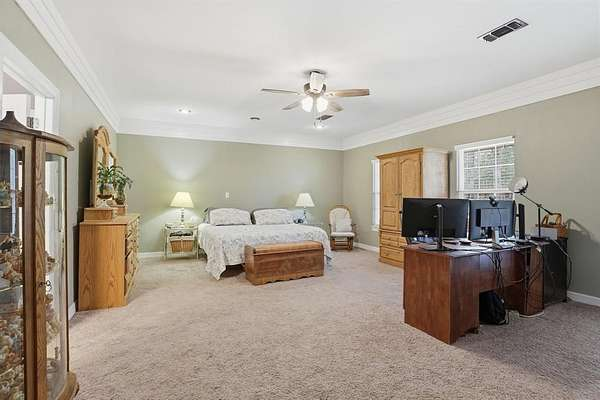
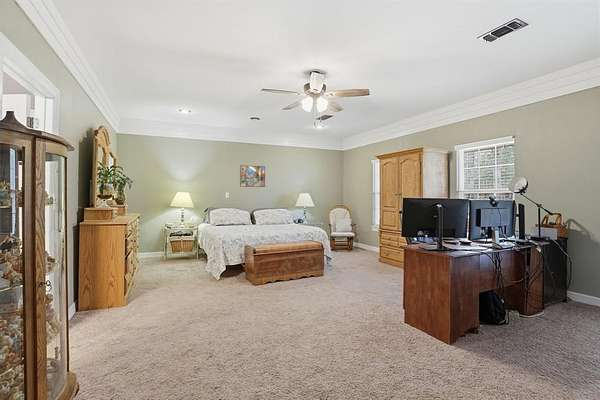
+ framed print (252, 176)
